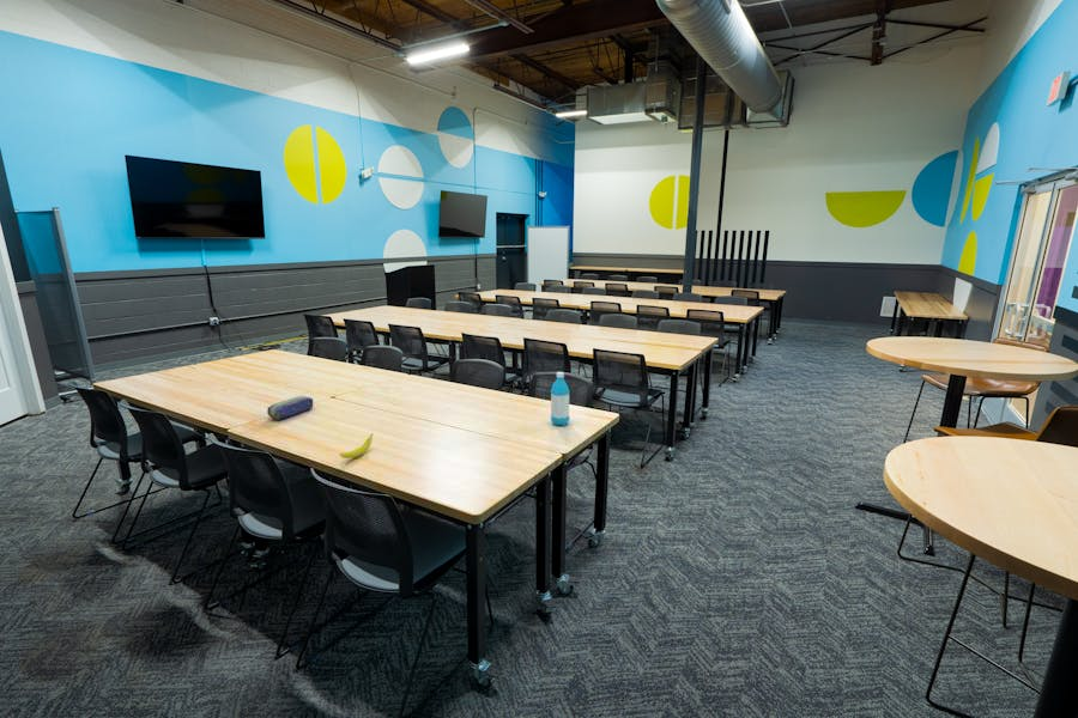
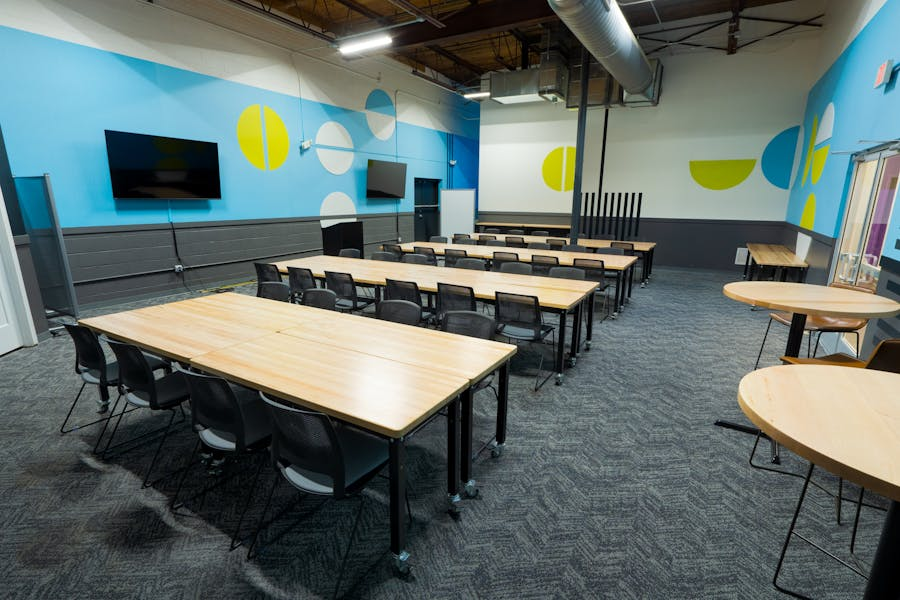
- banana (356, 449)
- pencil case (290, 407)
- water bottle (559, 397)
